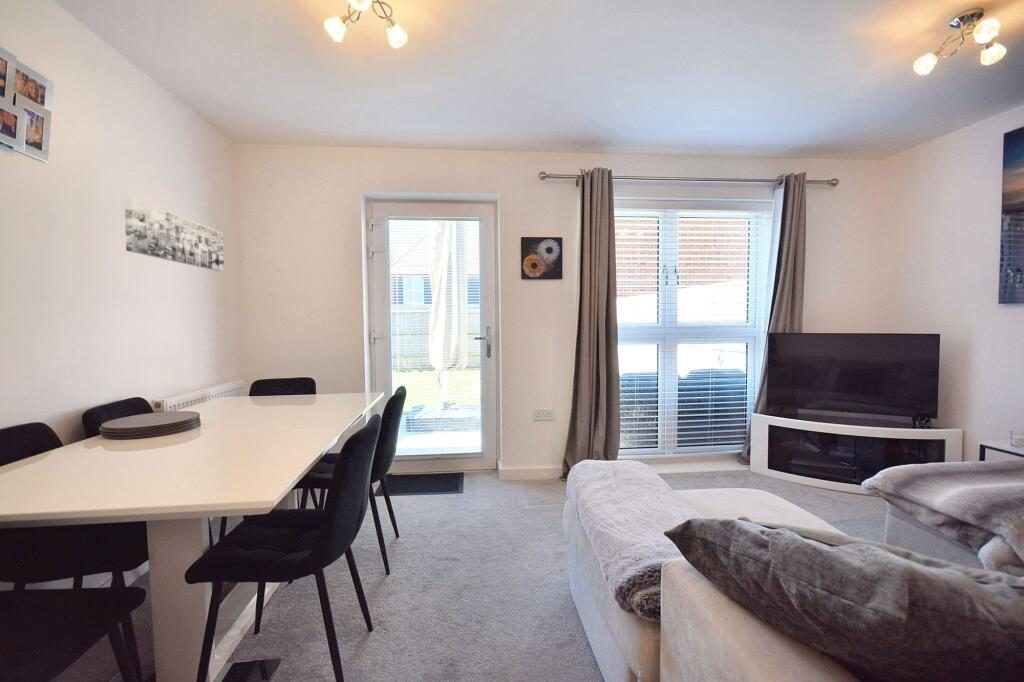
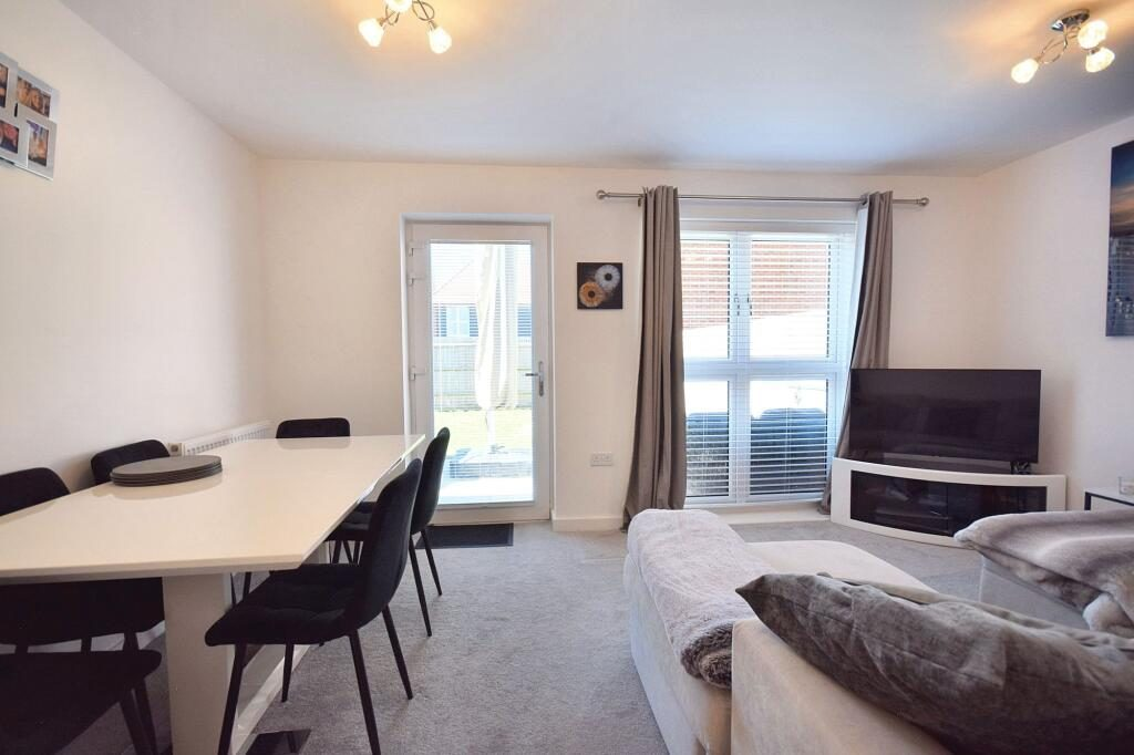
- wall art (181, 240)
